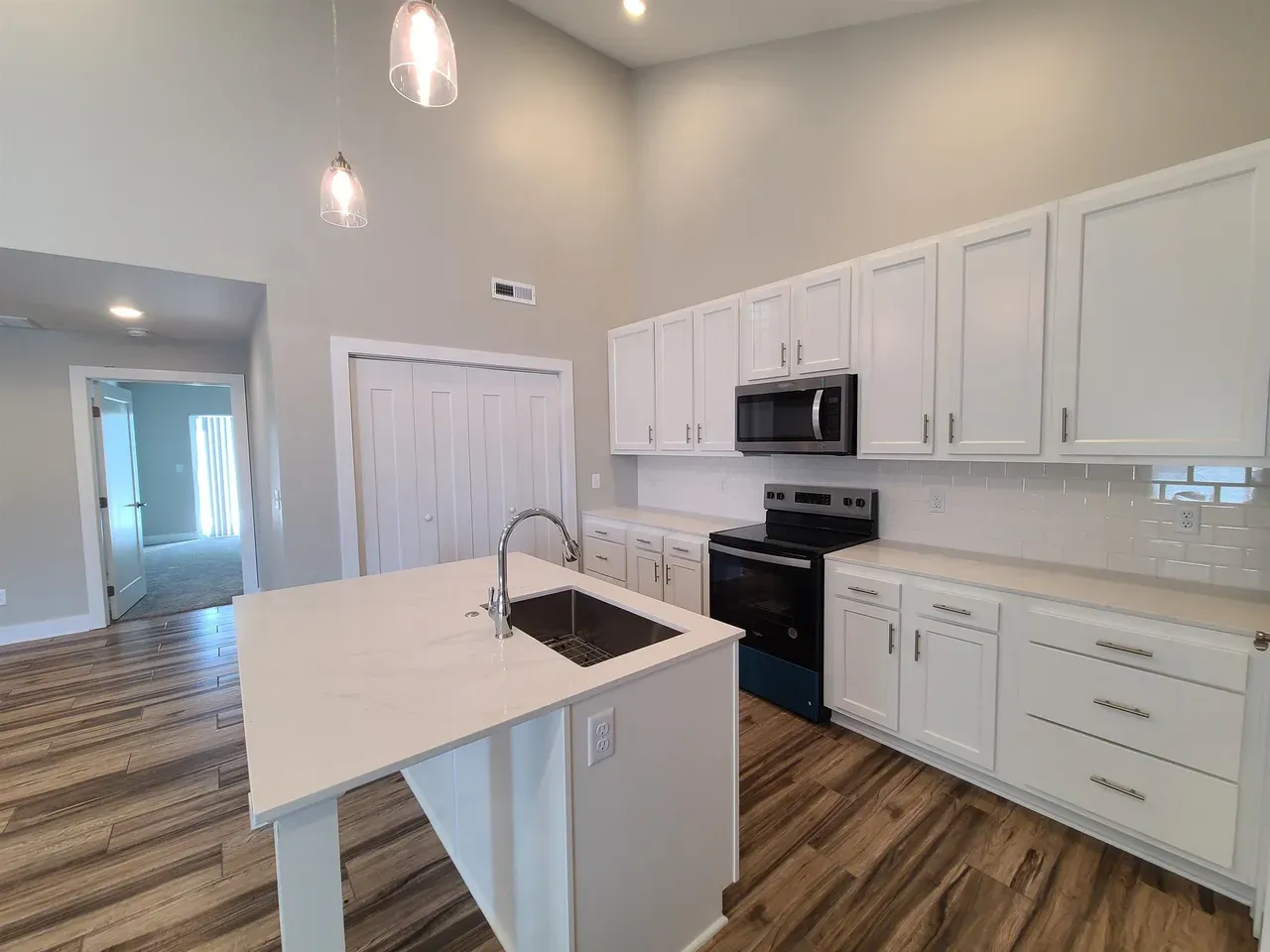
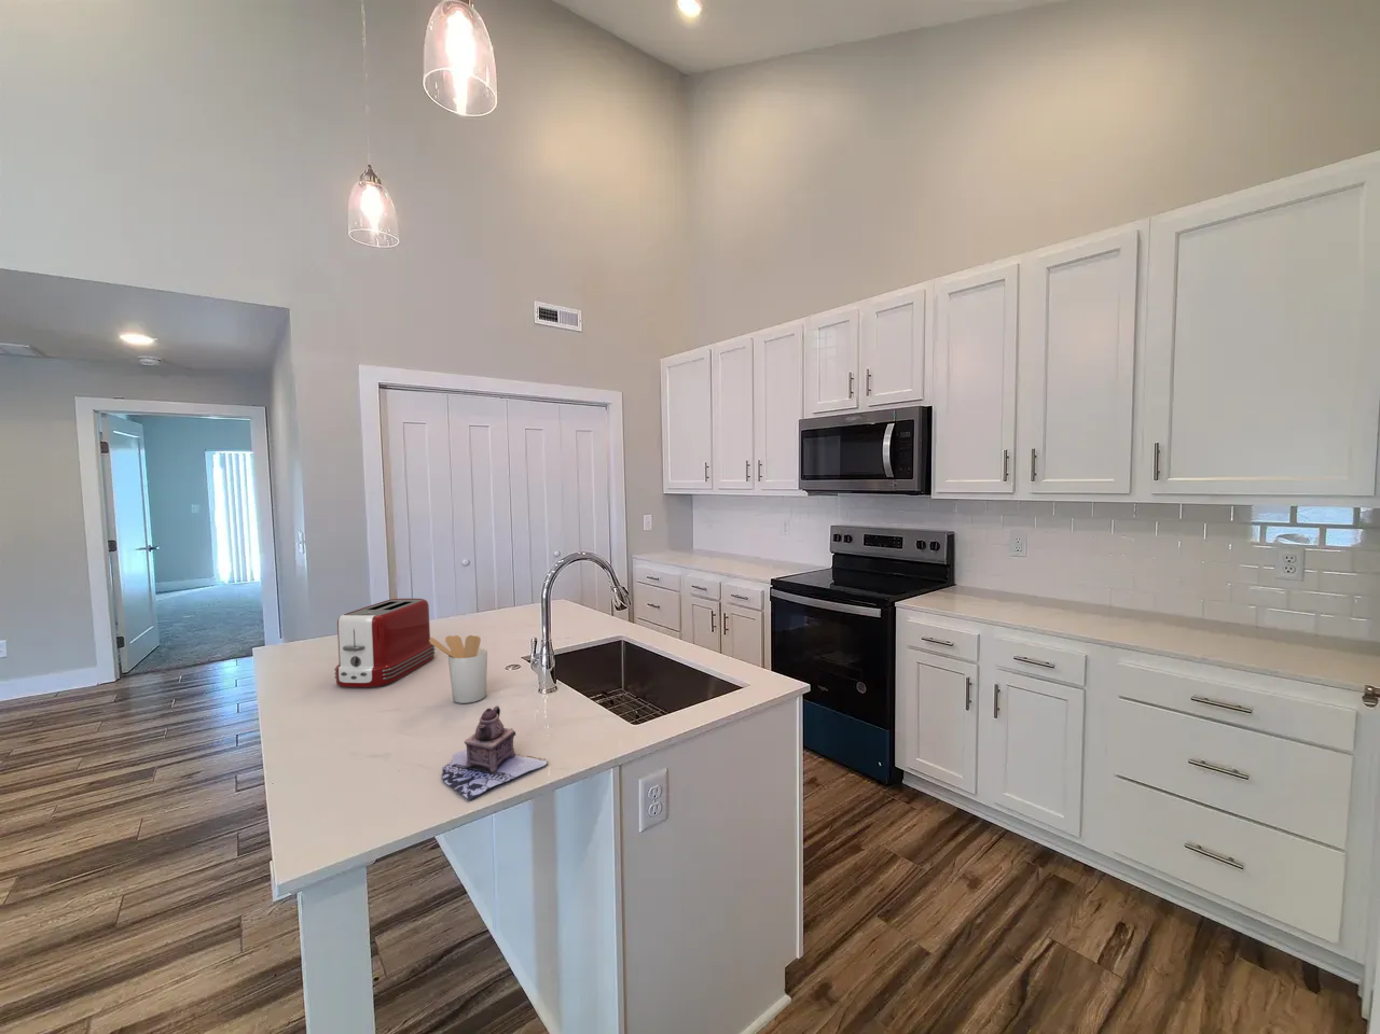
+ teapot (486, 737)
+ utensil holder (459, 666)
+ toaster (387, 638)
